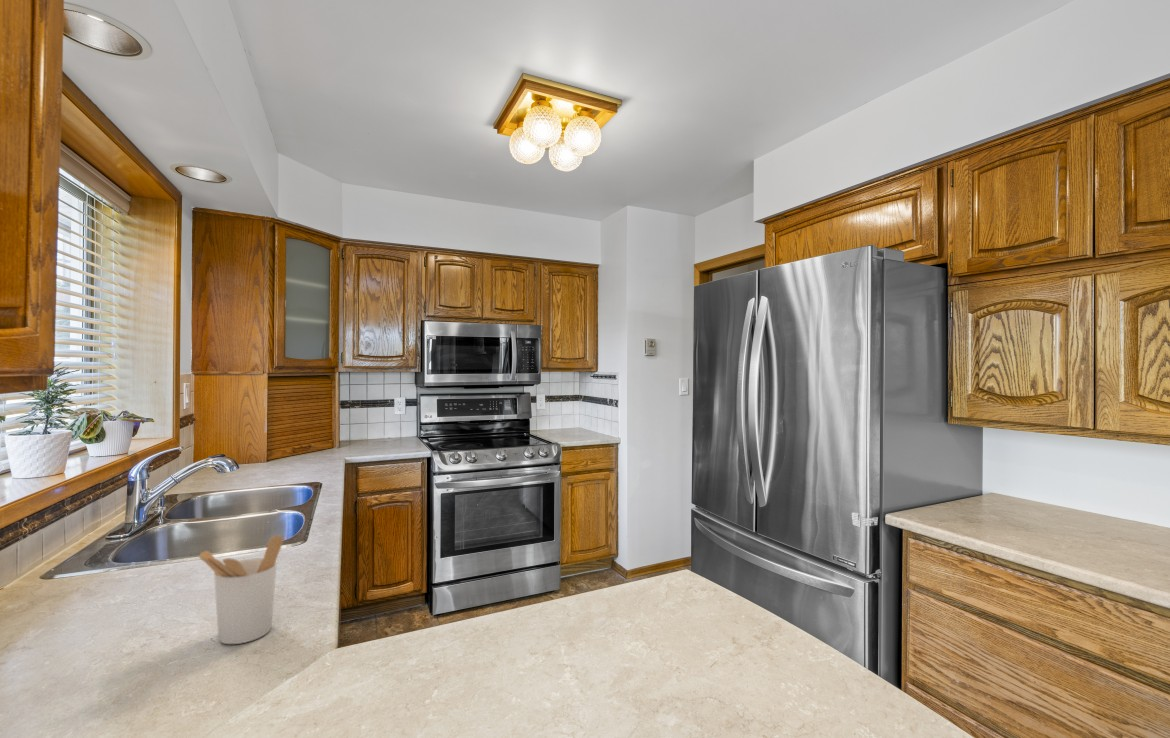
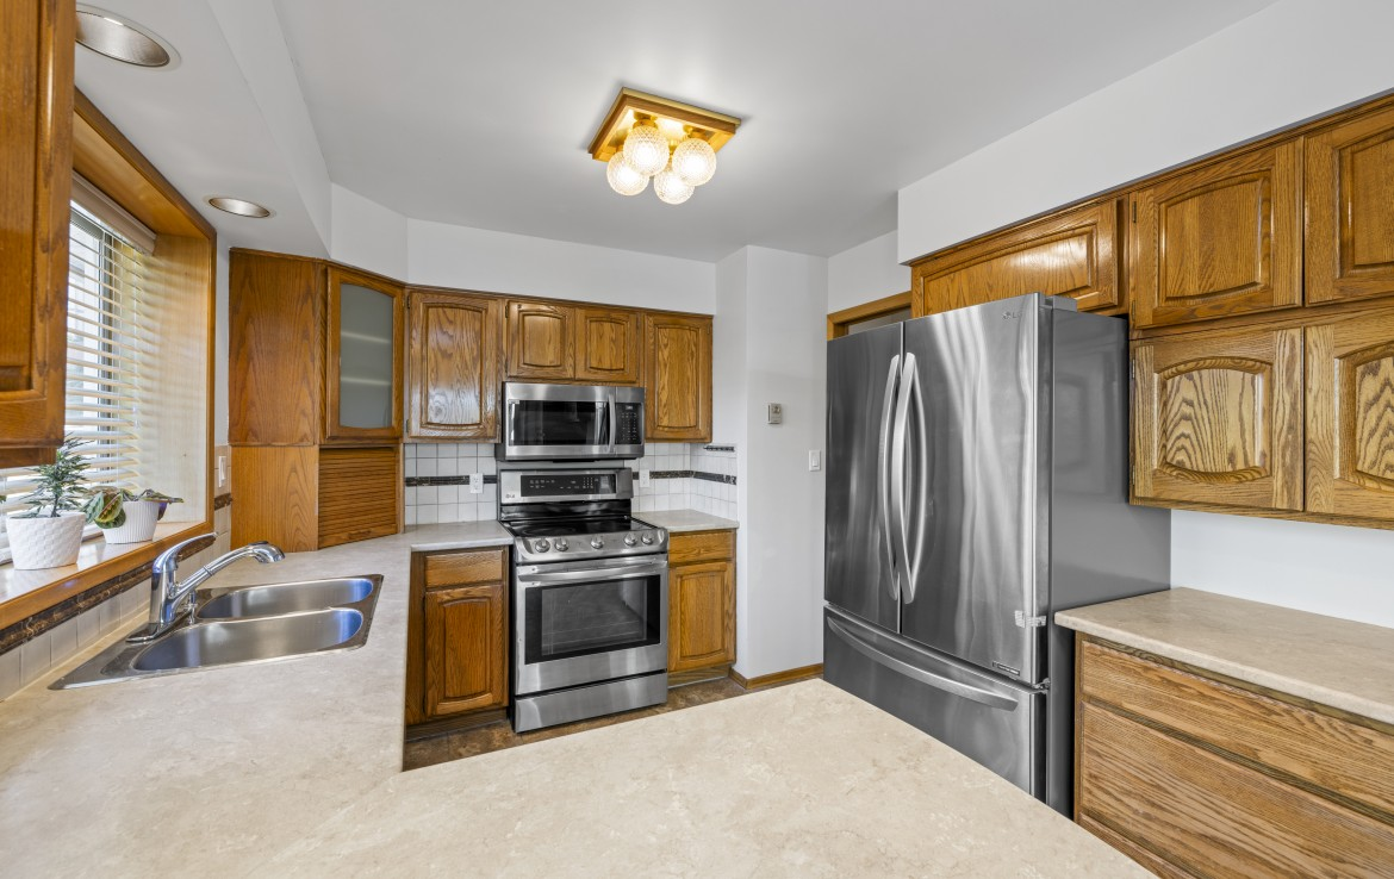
- utensil holder (238, 589)
